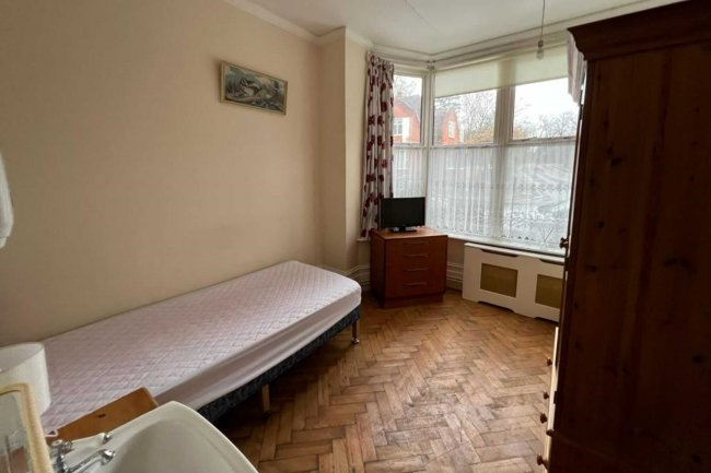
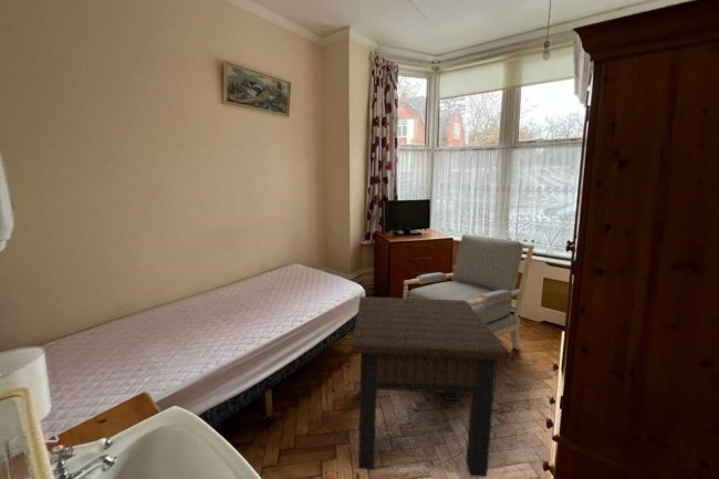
+ side table (416, 373)
+ armchair (465, 292)
